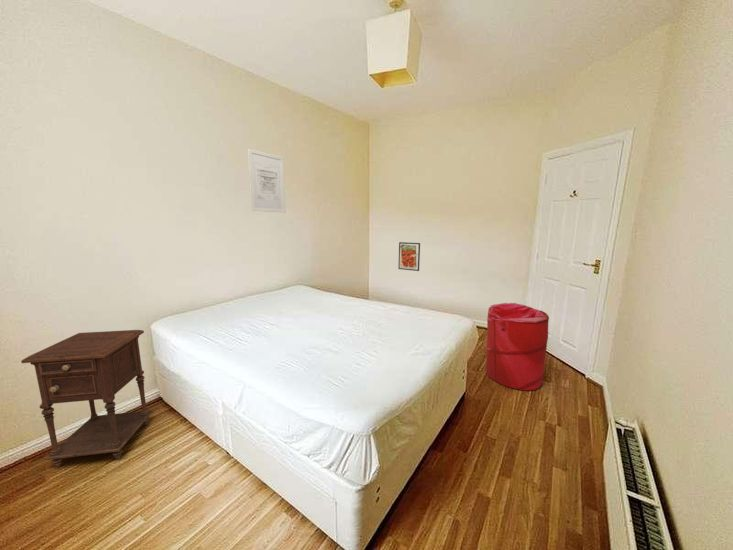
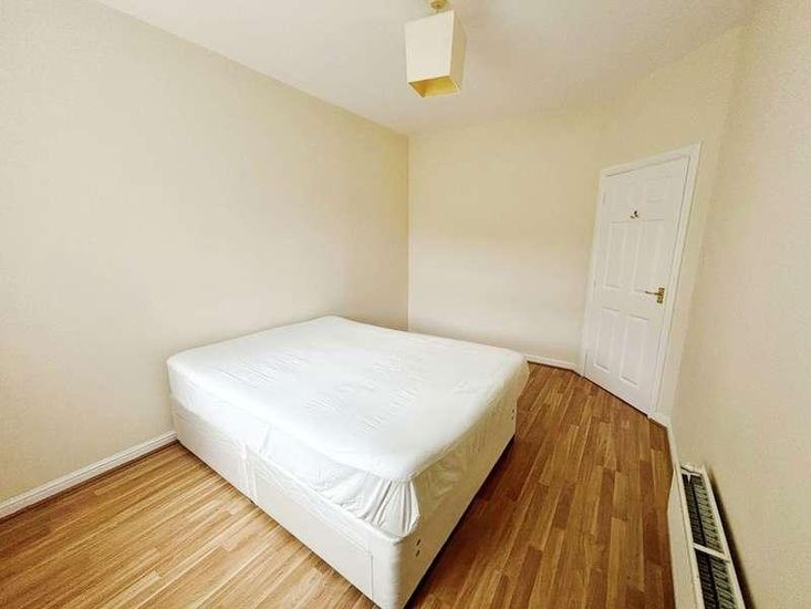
- wall art (268, 182)
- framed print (409, 256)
- nightstand (98, 394)
- laundry hamper (514, 343)
